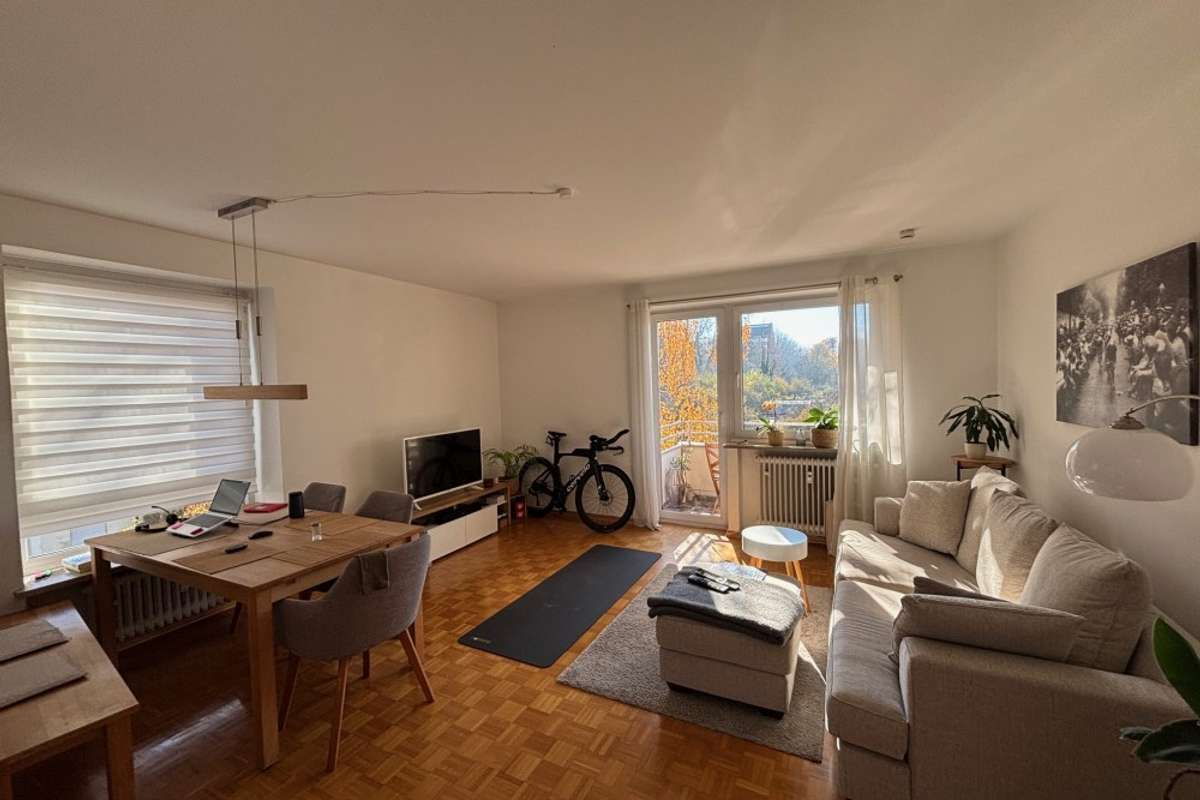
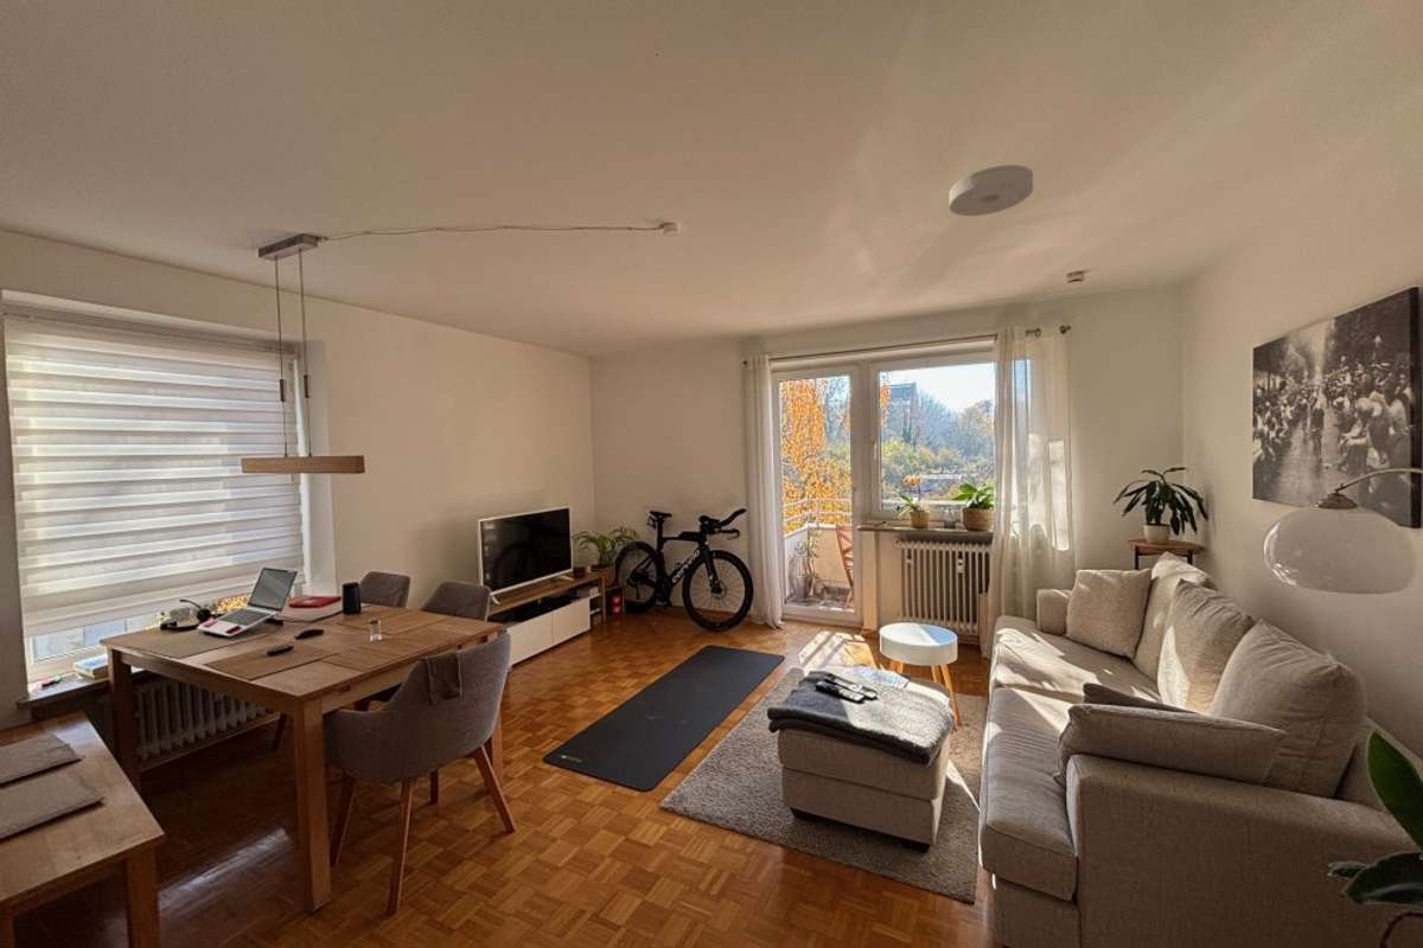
+ smoke detector (989, 192)
